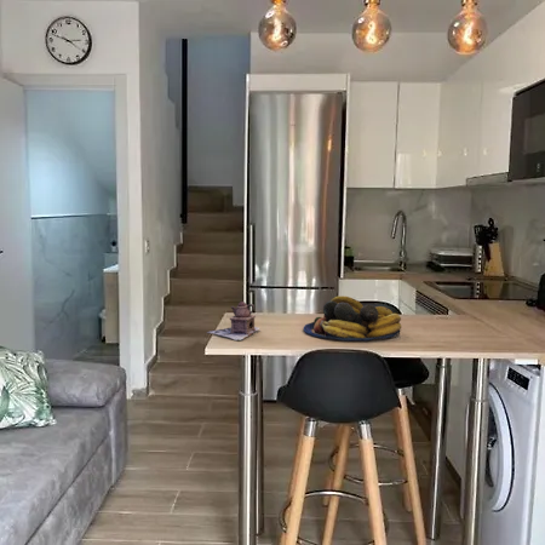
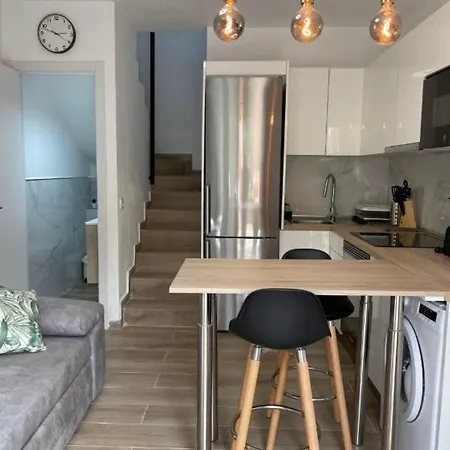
- teapot (240, 316)
- fruit bowl (351, 314)
